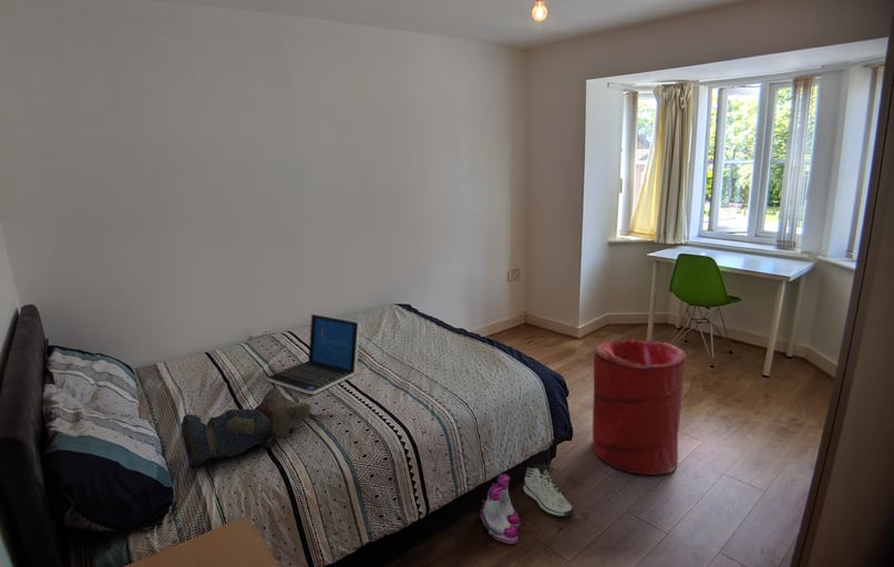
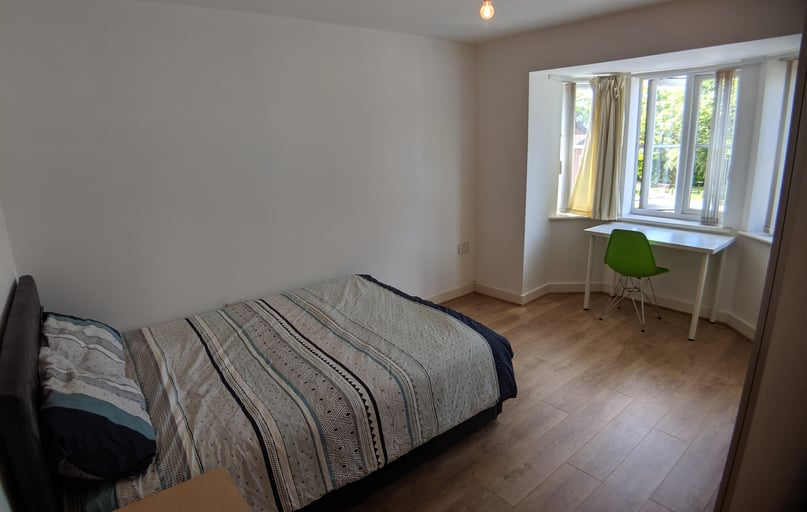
- sneaker (546, 486)
- laundry hamper (636, 400)
- laptop (312, 351)
- boots (501, 503)
- teddy bear (248, 422)
